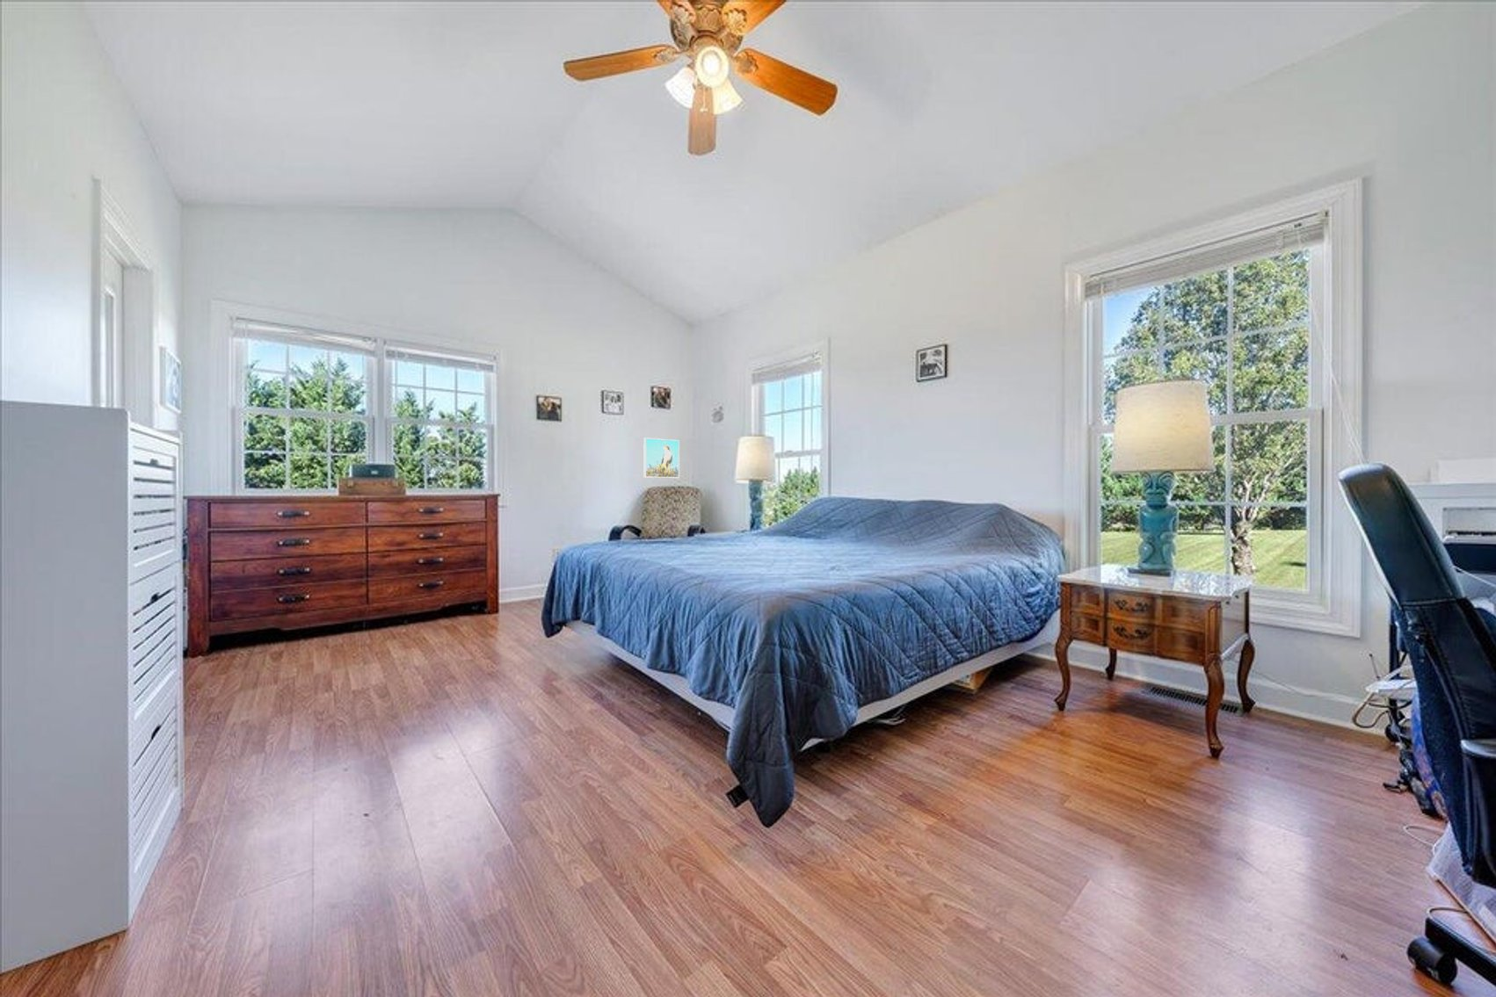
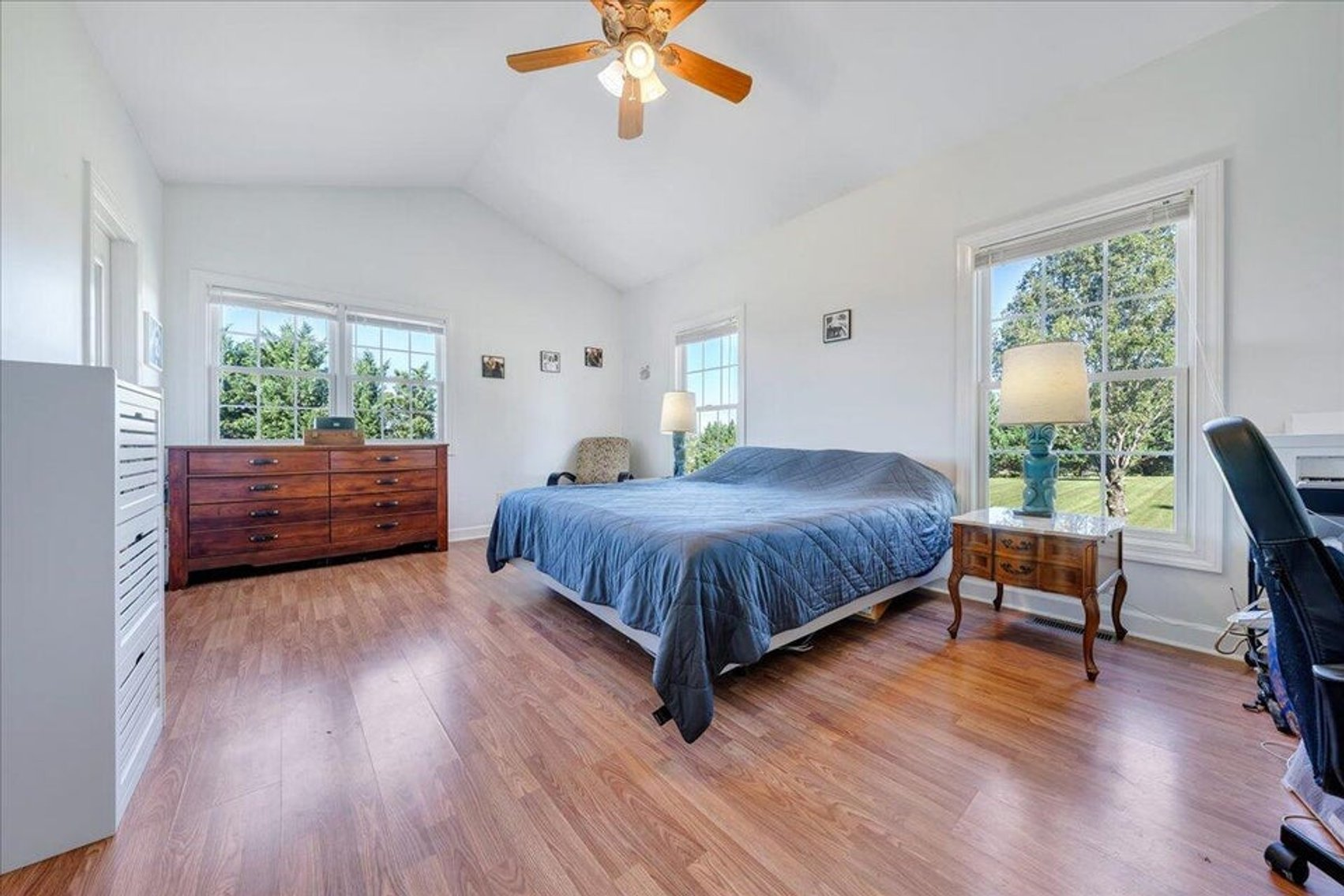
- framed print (662, 457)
